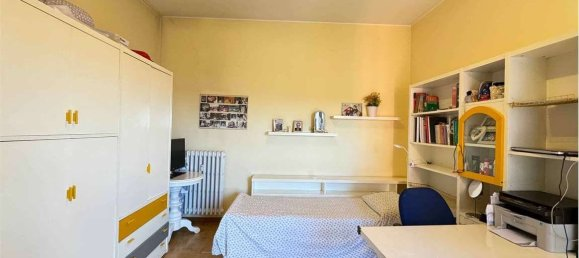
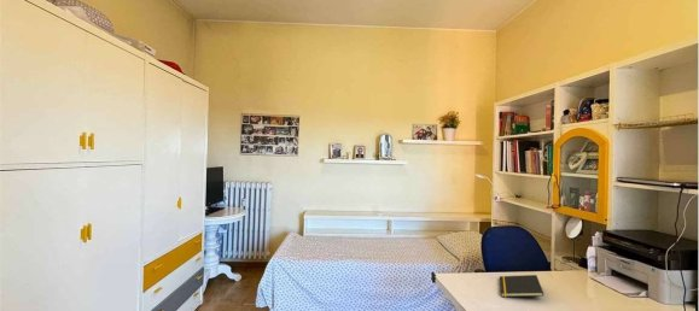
+ notepad (519, 284)
